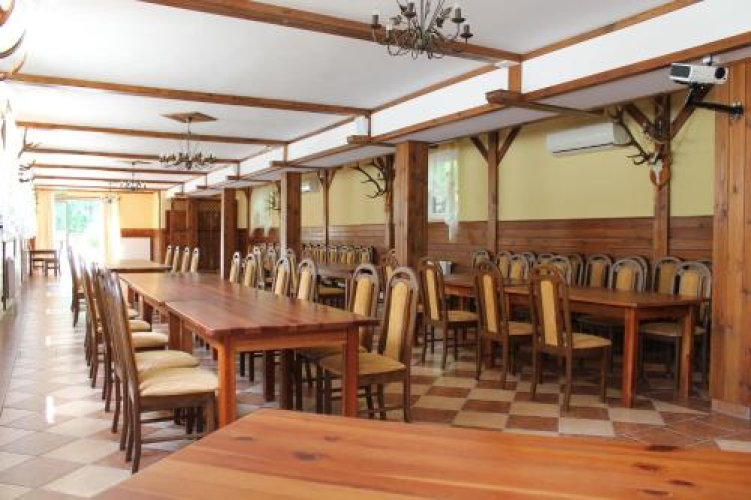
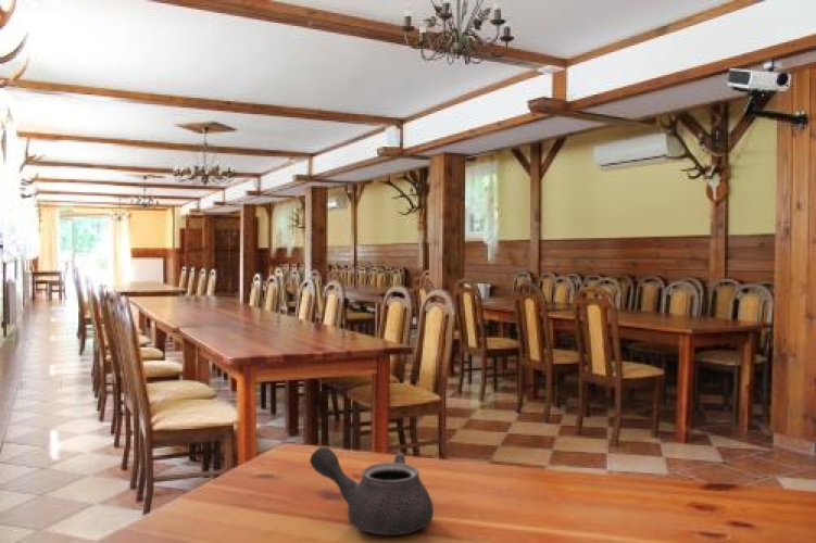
+ teapot (371, 483)
